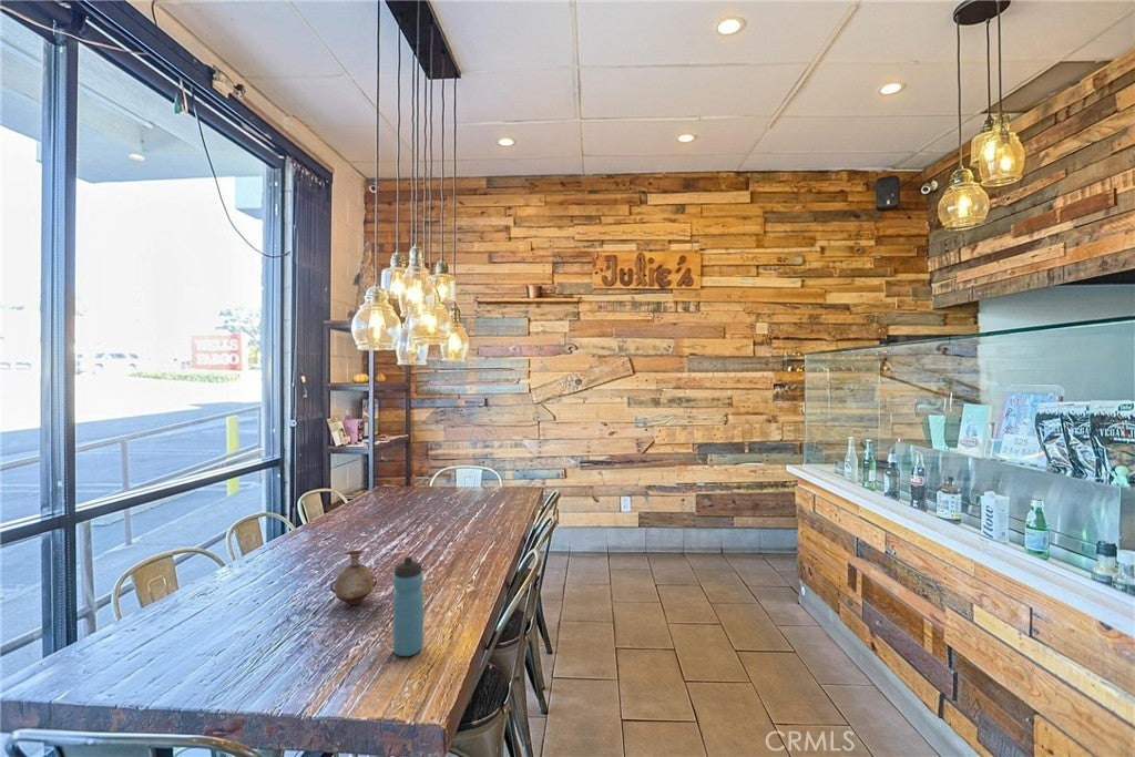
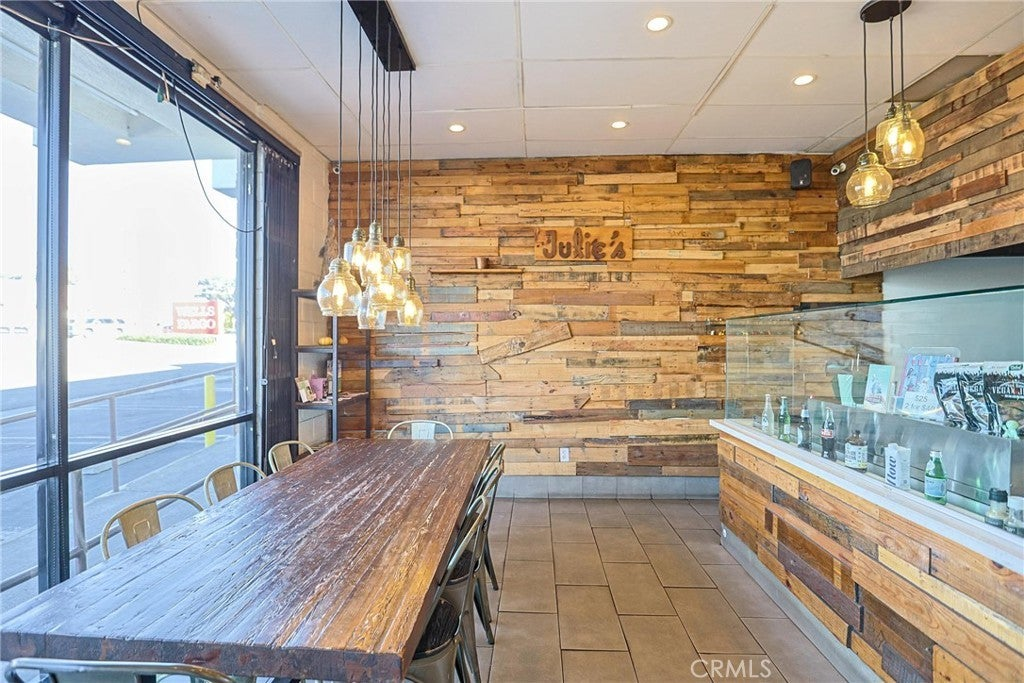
- water bottle (408, 603)
- vase (354, 577)
